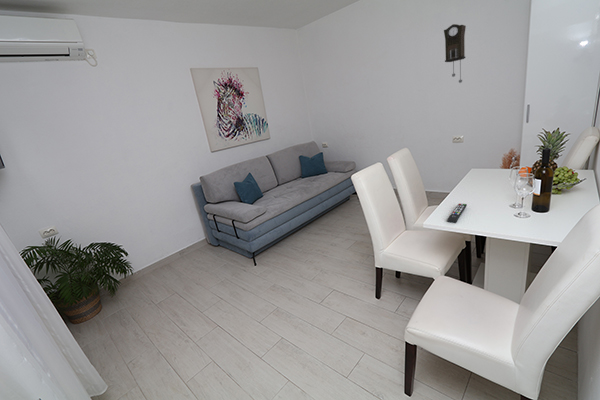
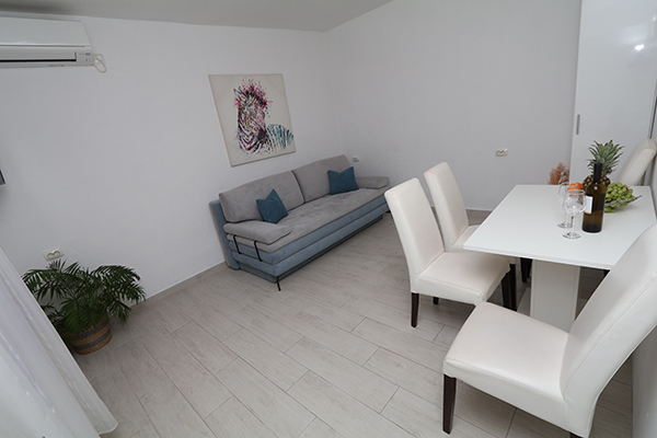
- remote control (457, 212)
- pendulum clock (455, 55)
